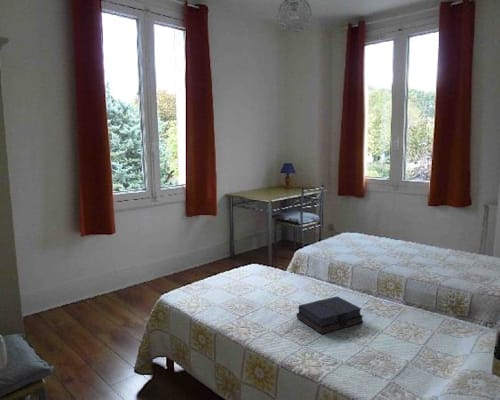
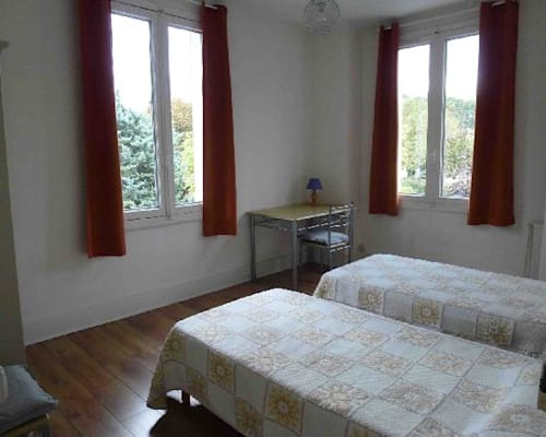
- book (329, 313)
